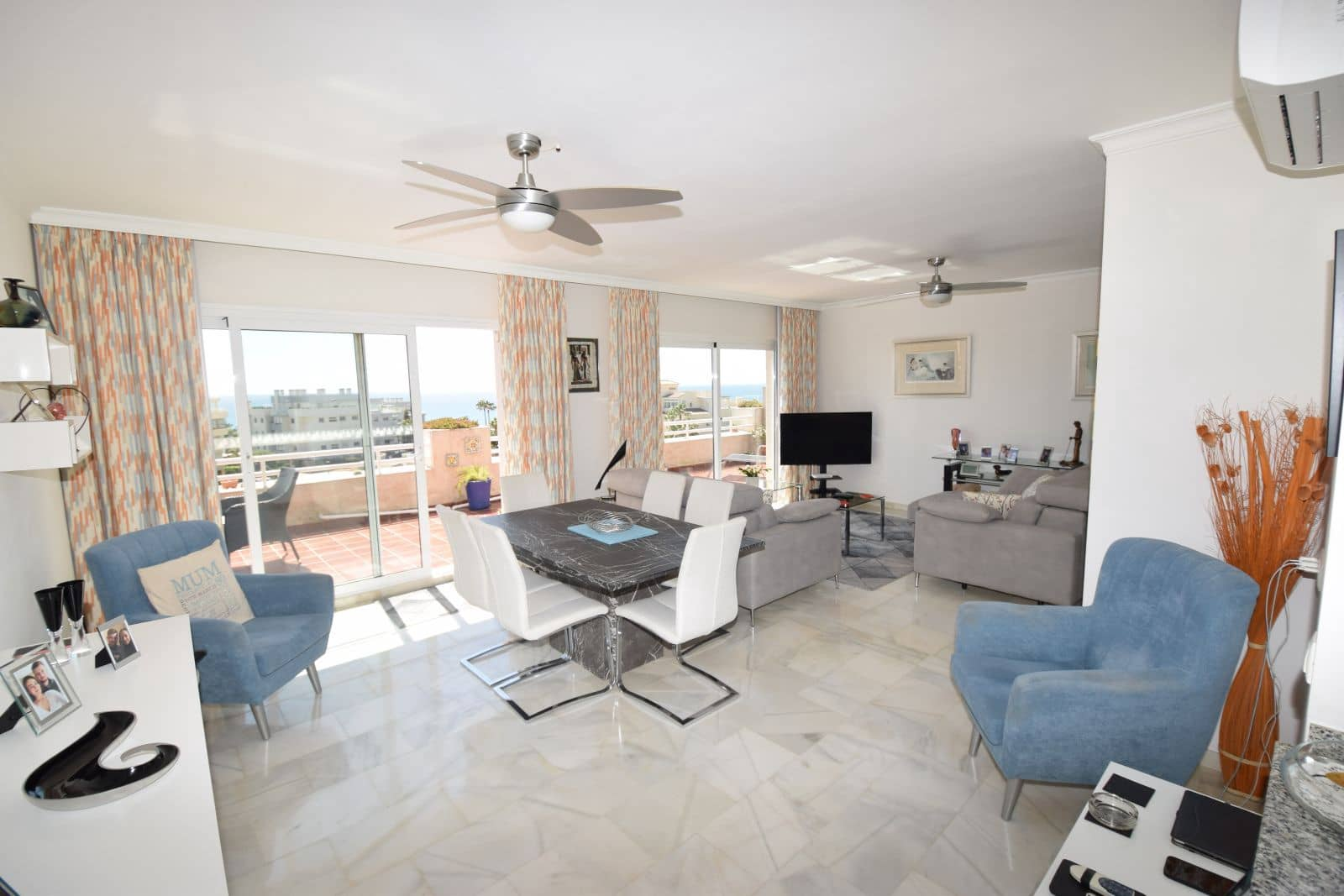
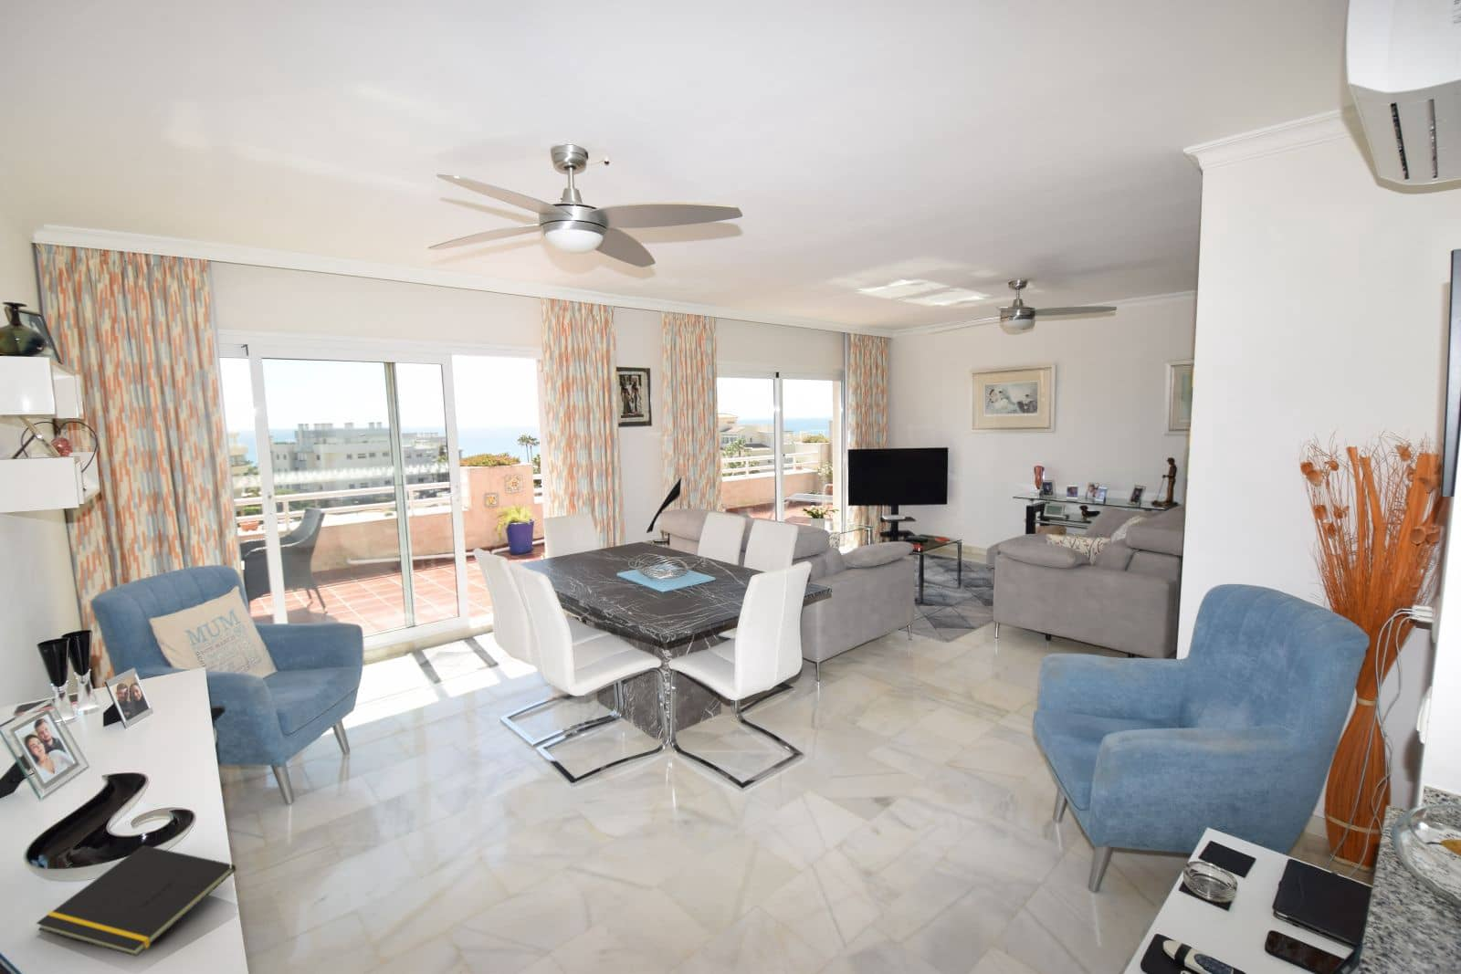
+ notepad (140, 896)
